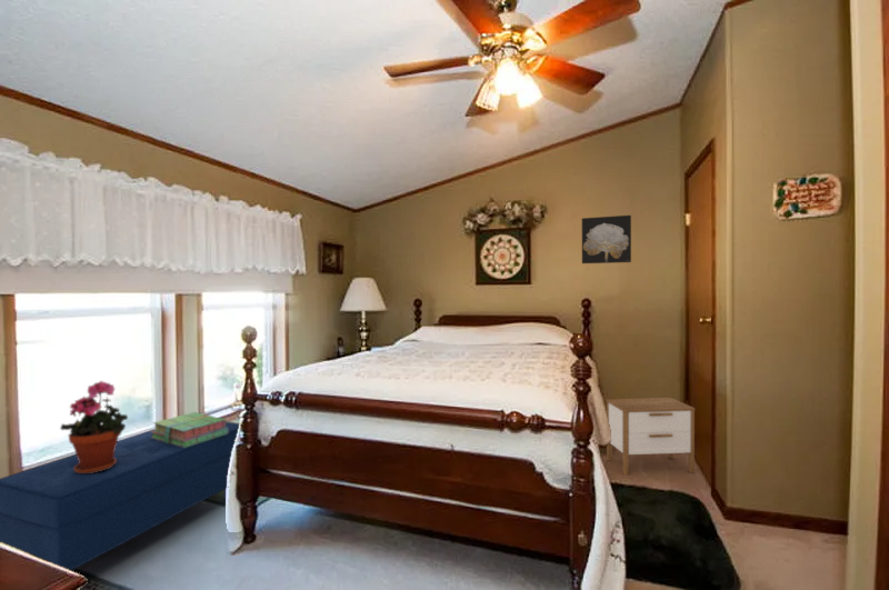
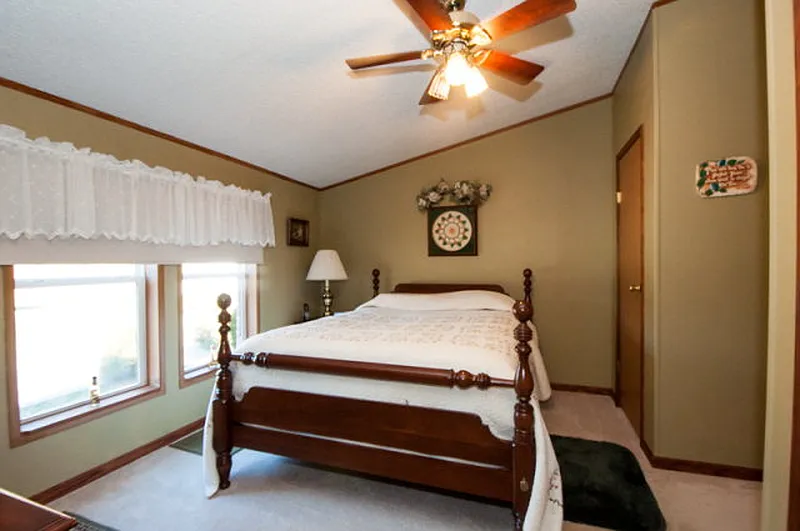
- wall art (606, 240)
- nightstand (649, 434)
- bench (142, 491)
- potted plant (96, 423)
- stack of books (190, 428)
